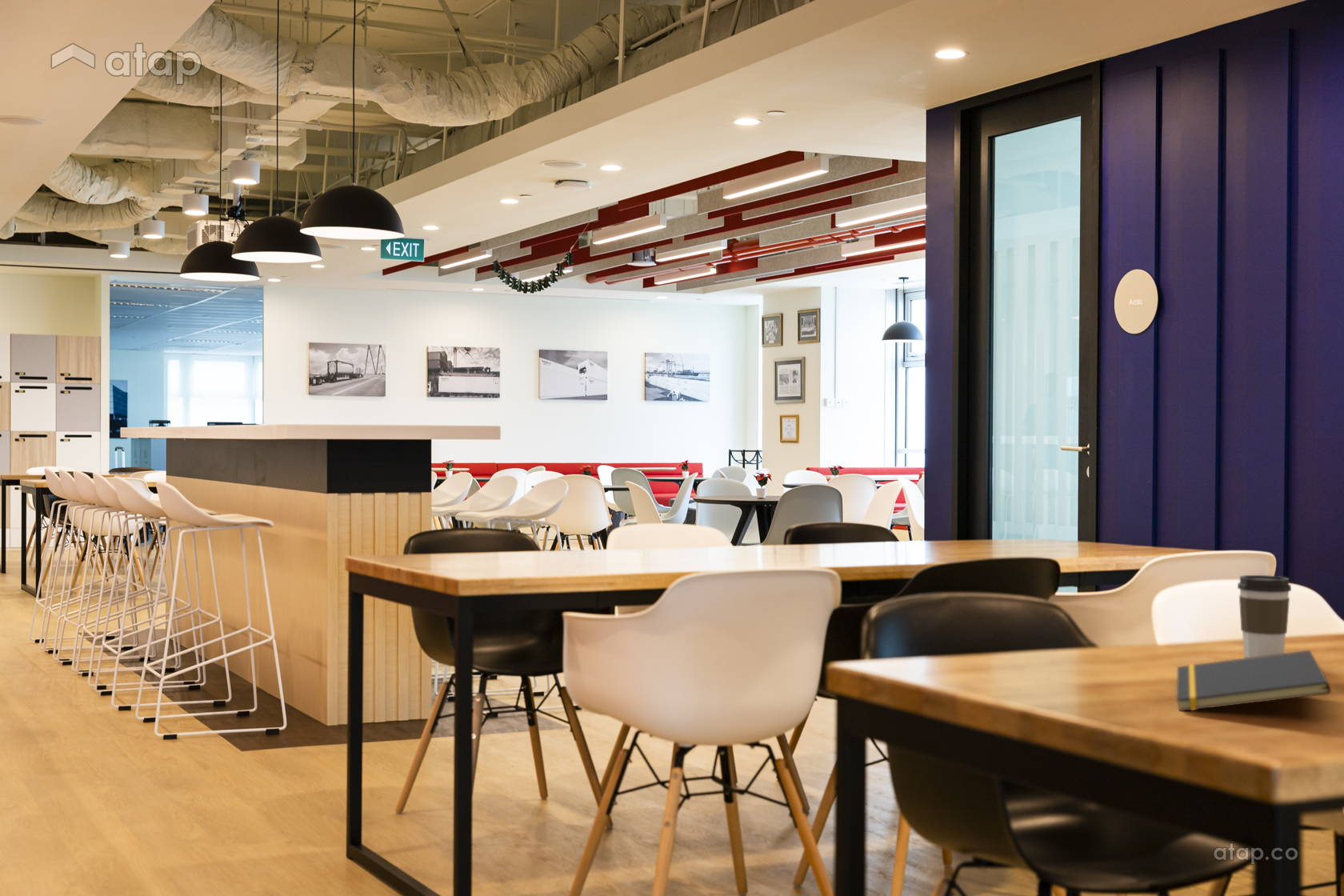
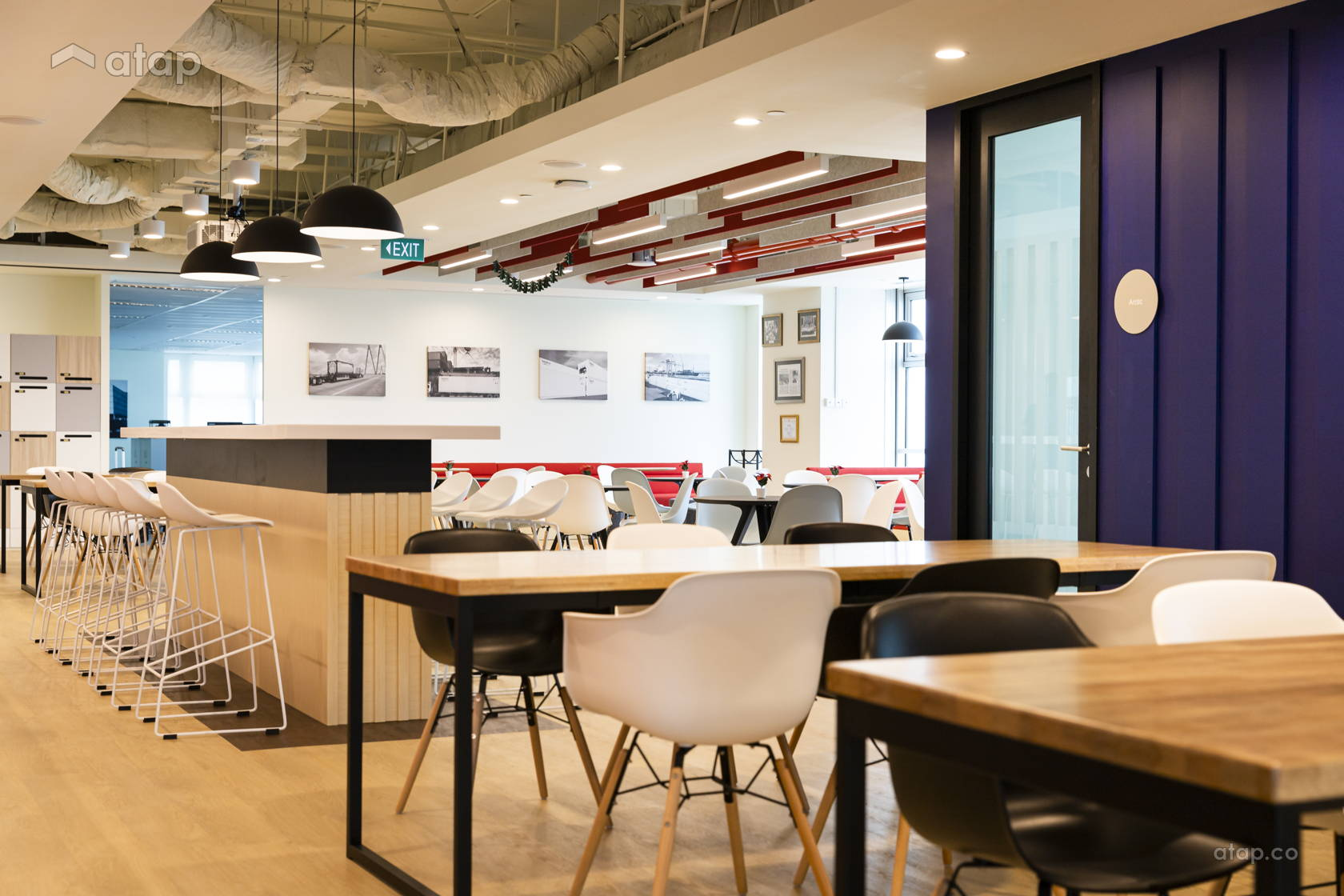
- coffee cup (1263, 617)
- notepad (1247, 679)
